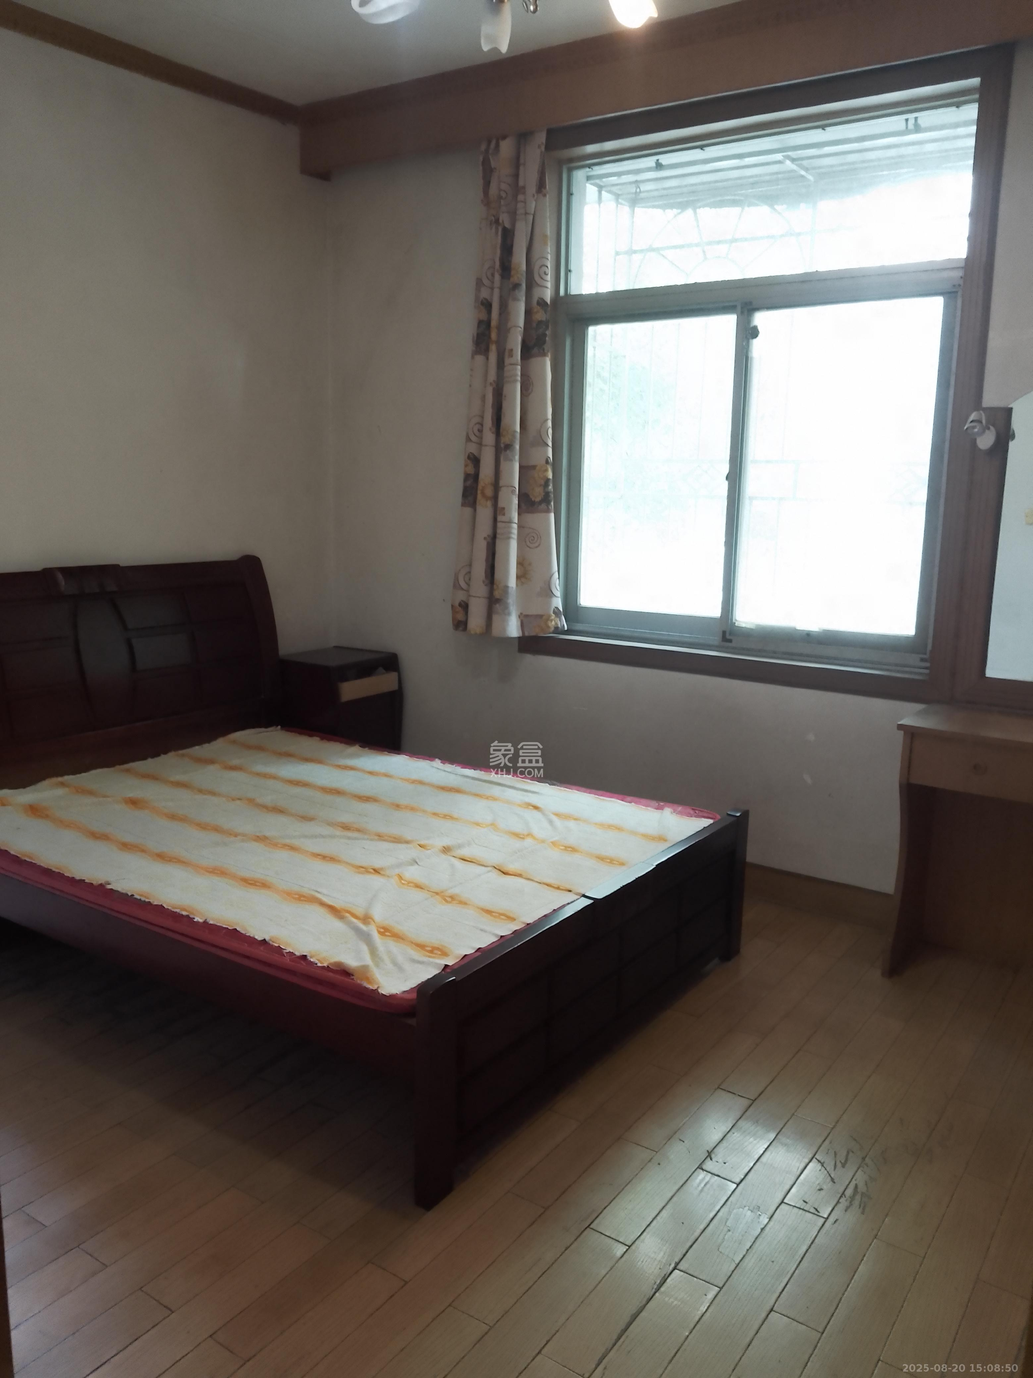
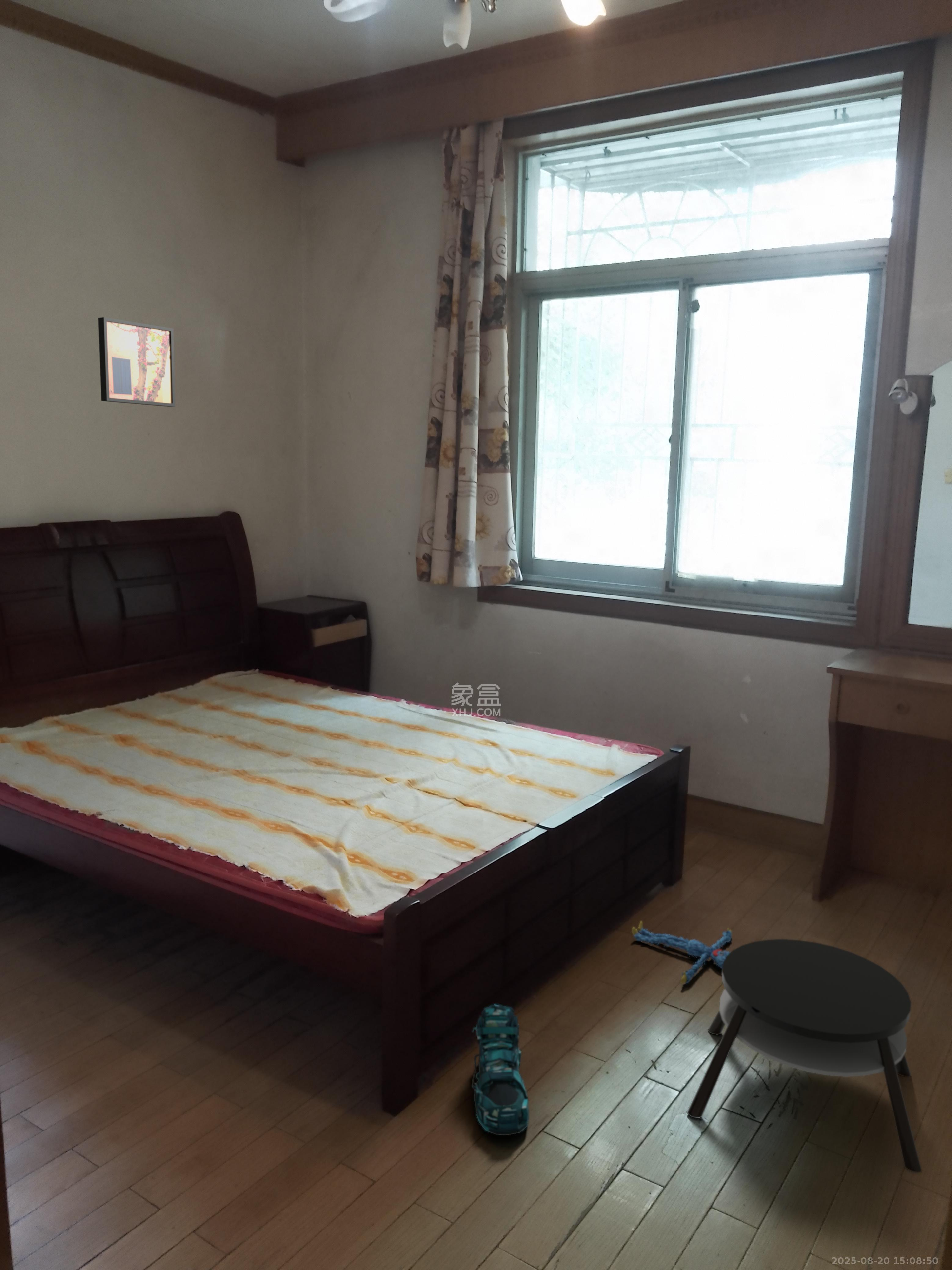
+ shoe (503, 1057)
+ plush toy (683, 944)
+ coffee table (808, 1037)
+ wall art (138, 364)
